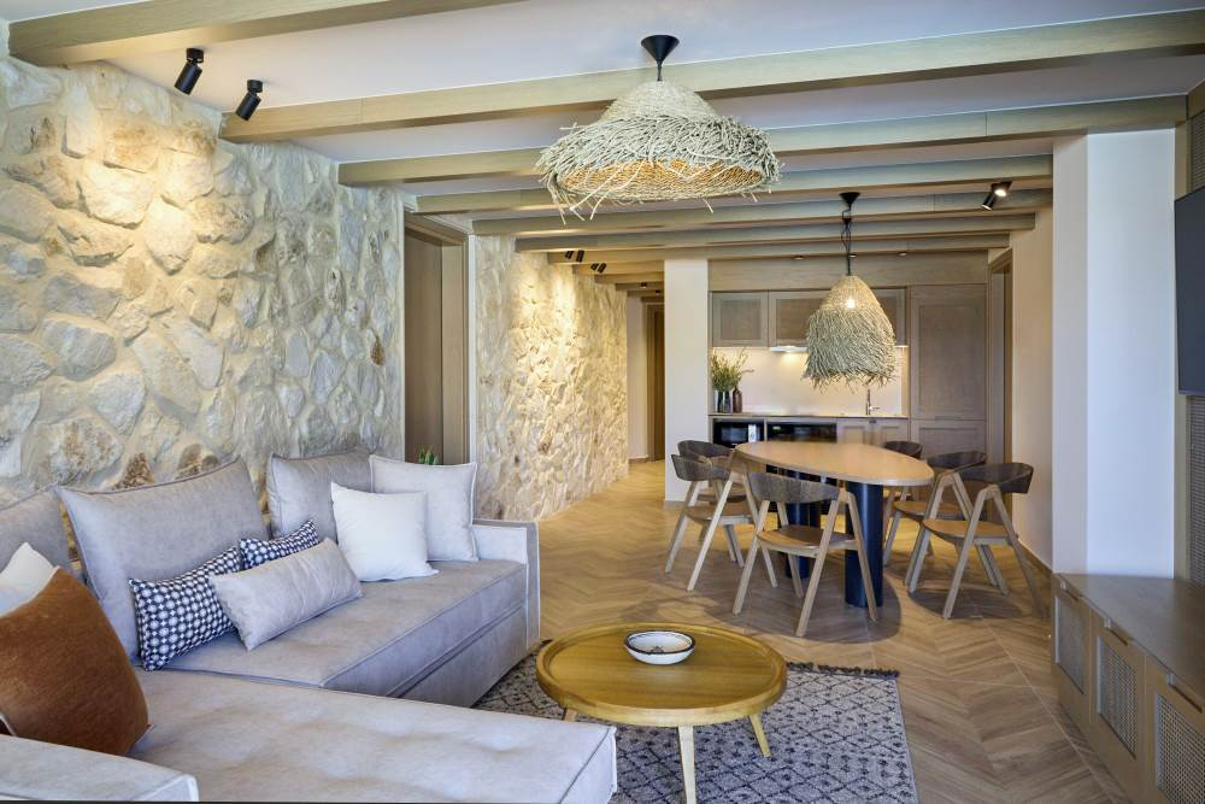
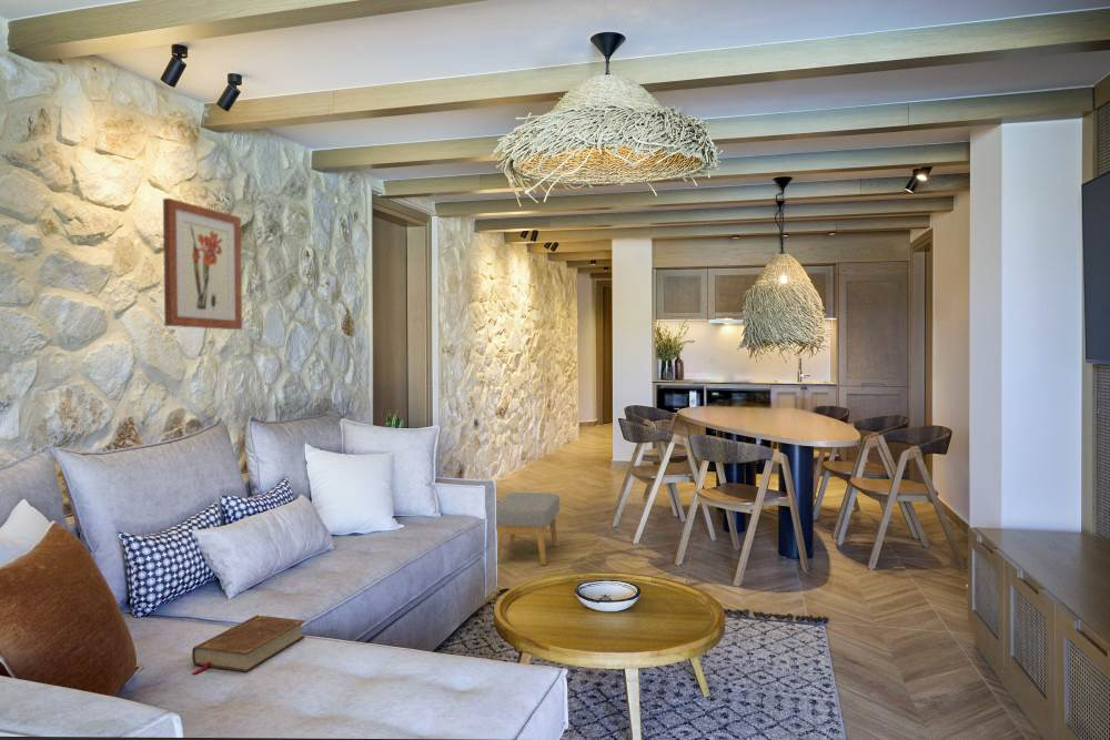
+ wall art (204, 267)
+ book (251, 641)
+ footstool (526, 526)
